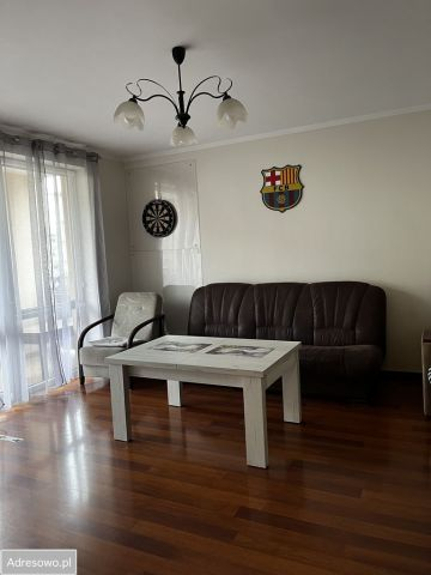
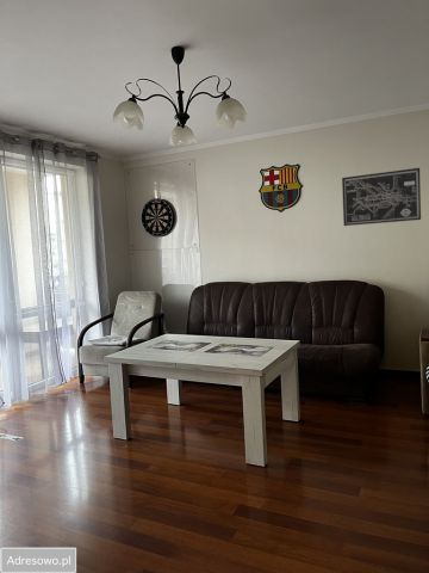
+ wall art (380, 198)
